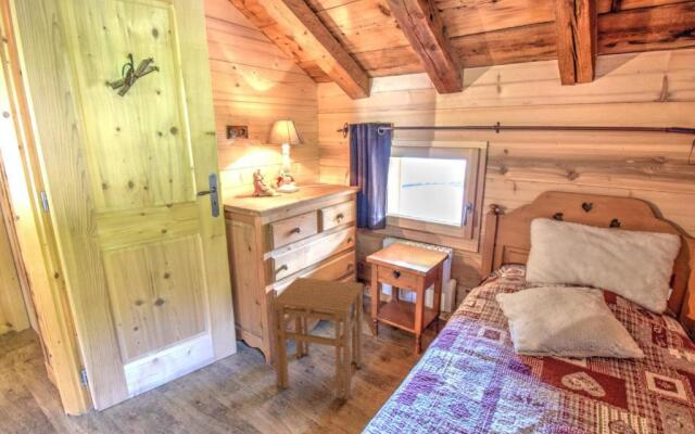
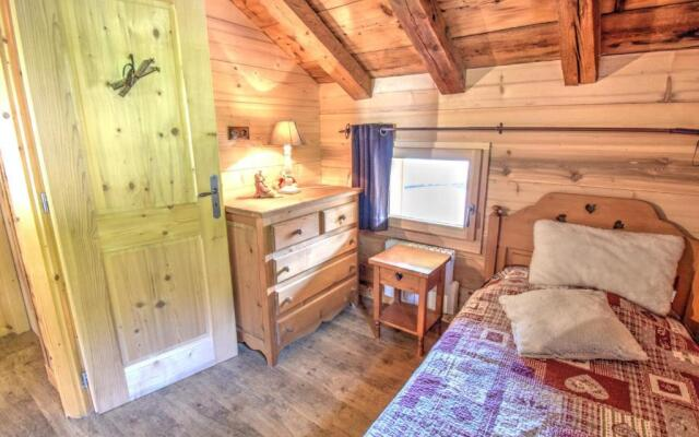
- stool (320, 336)
